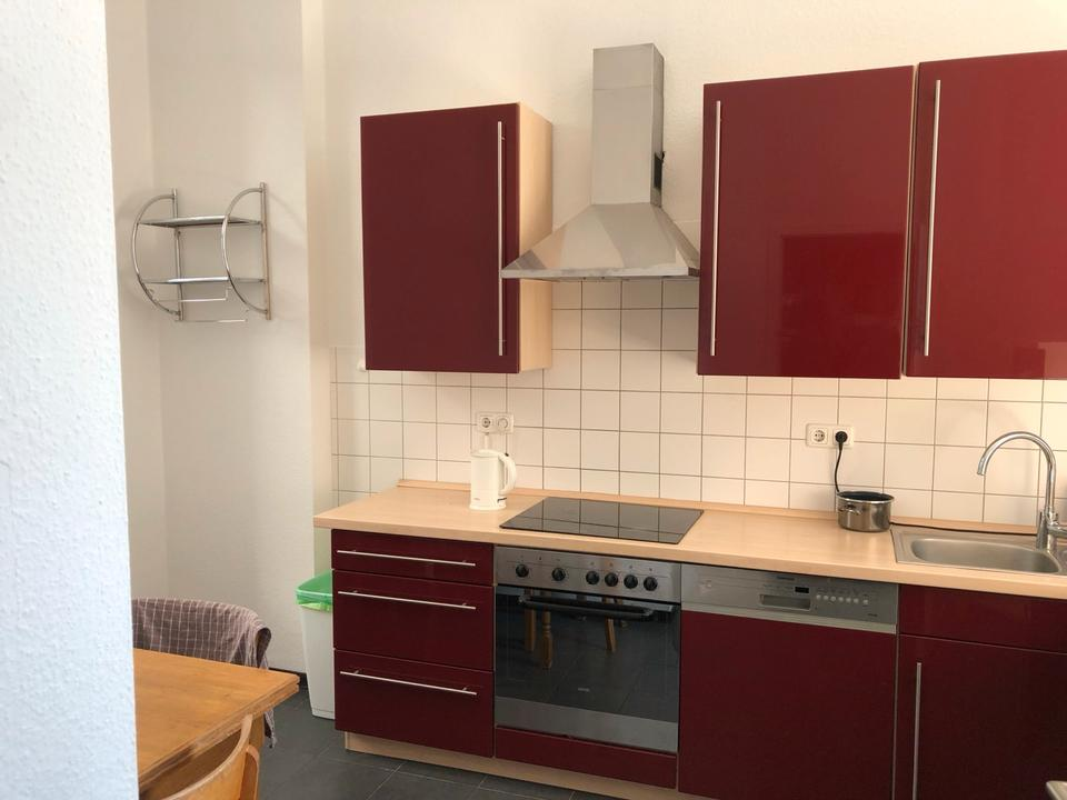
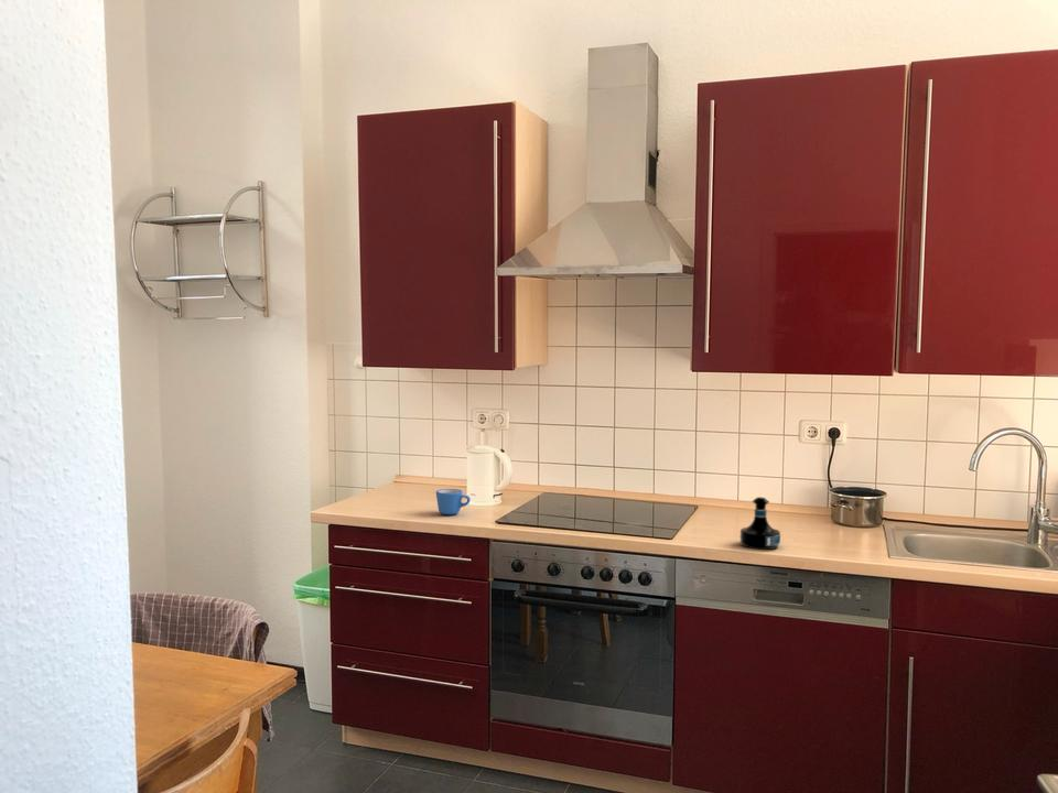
+ mug (453, 502)
+ tequila bottle (759, 521)
